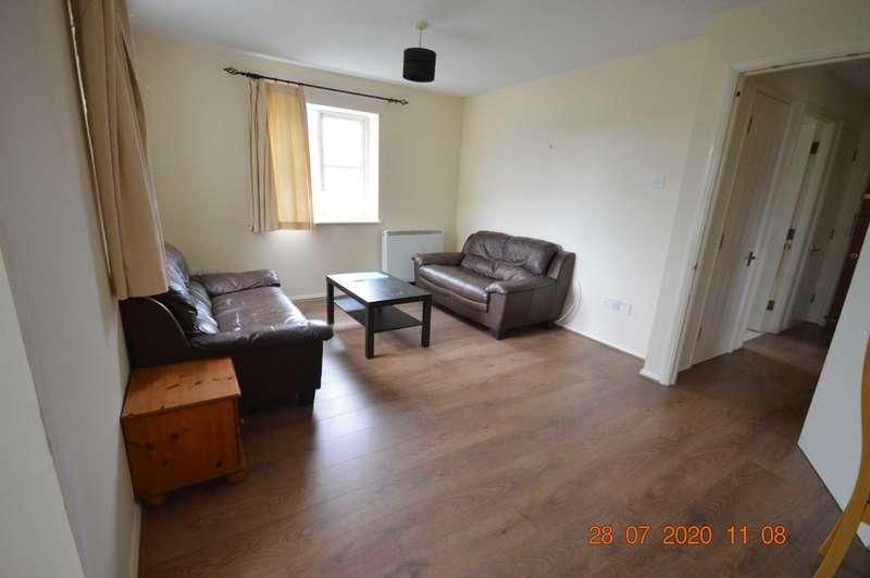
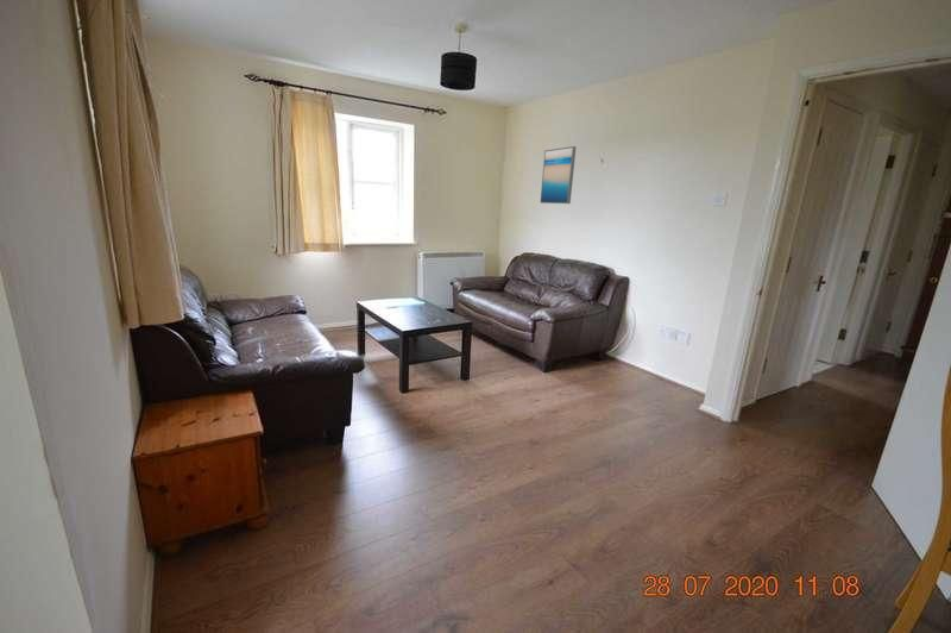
+ wall art (556, 176)
